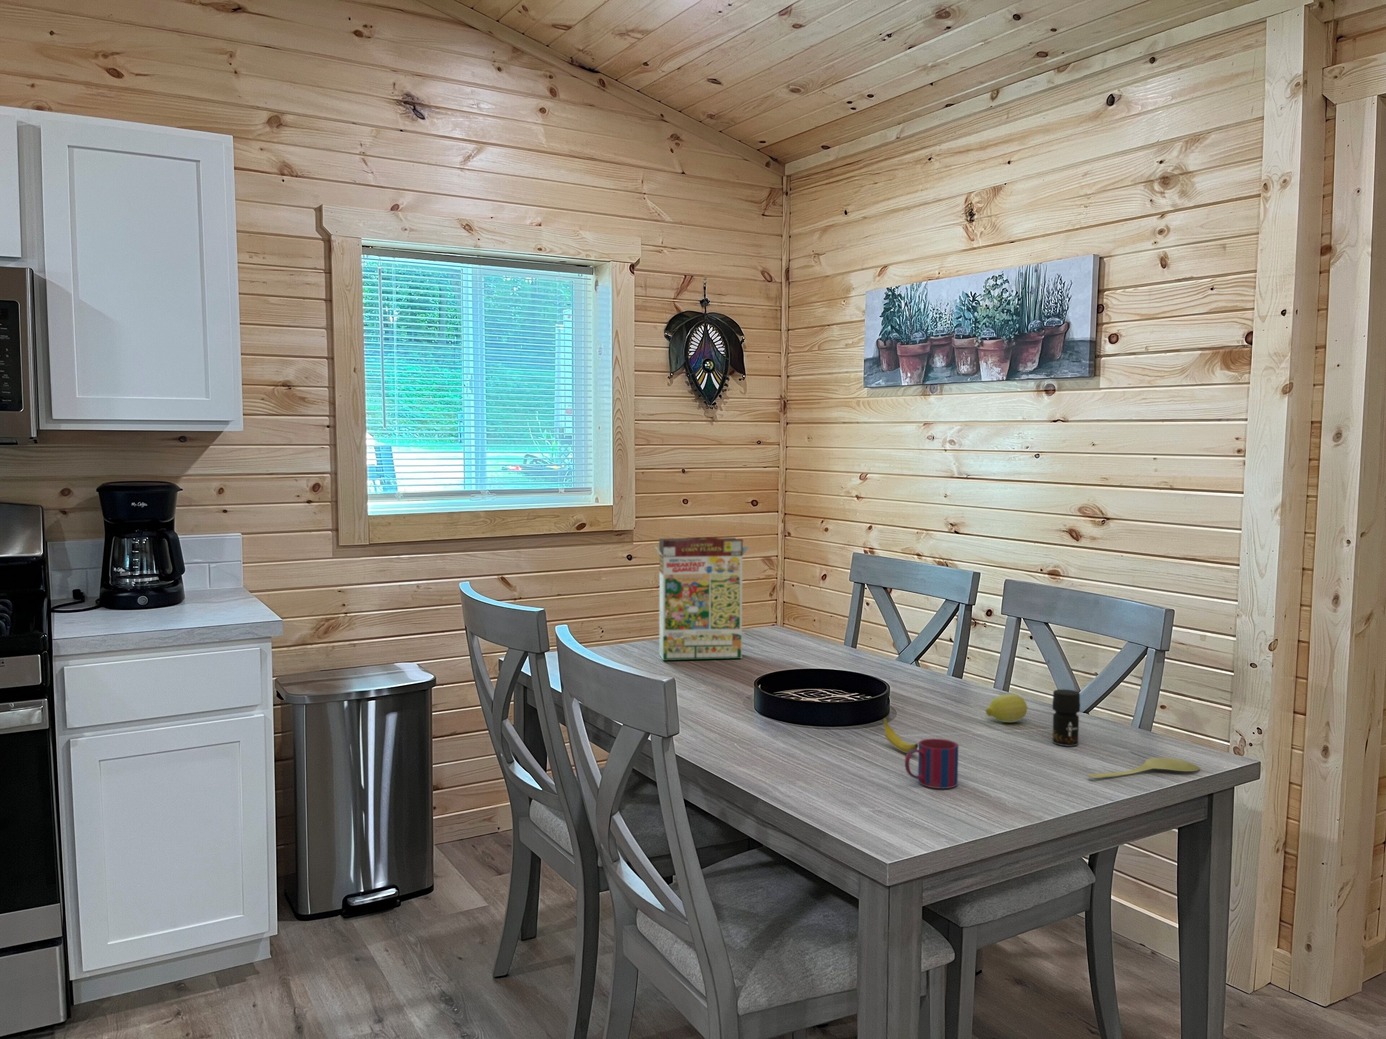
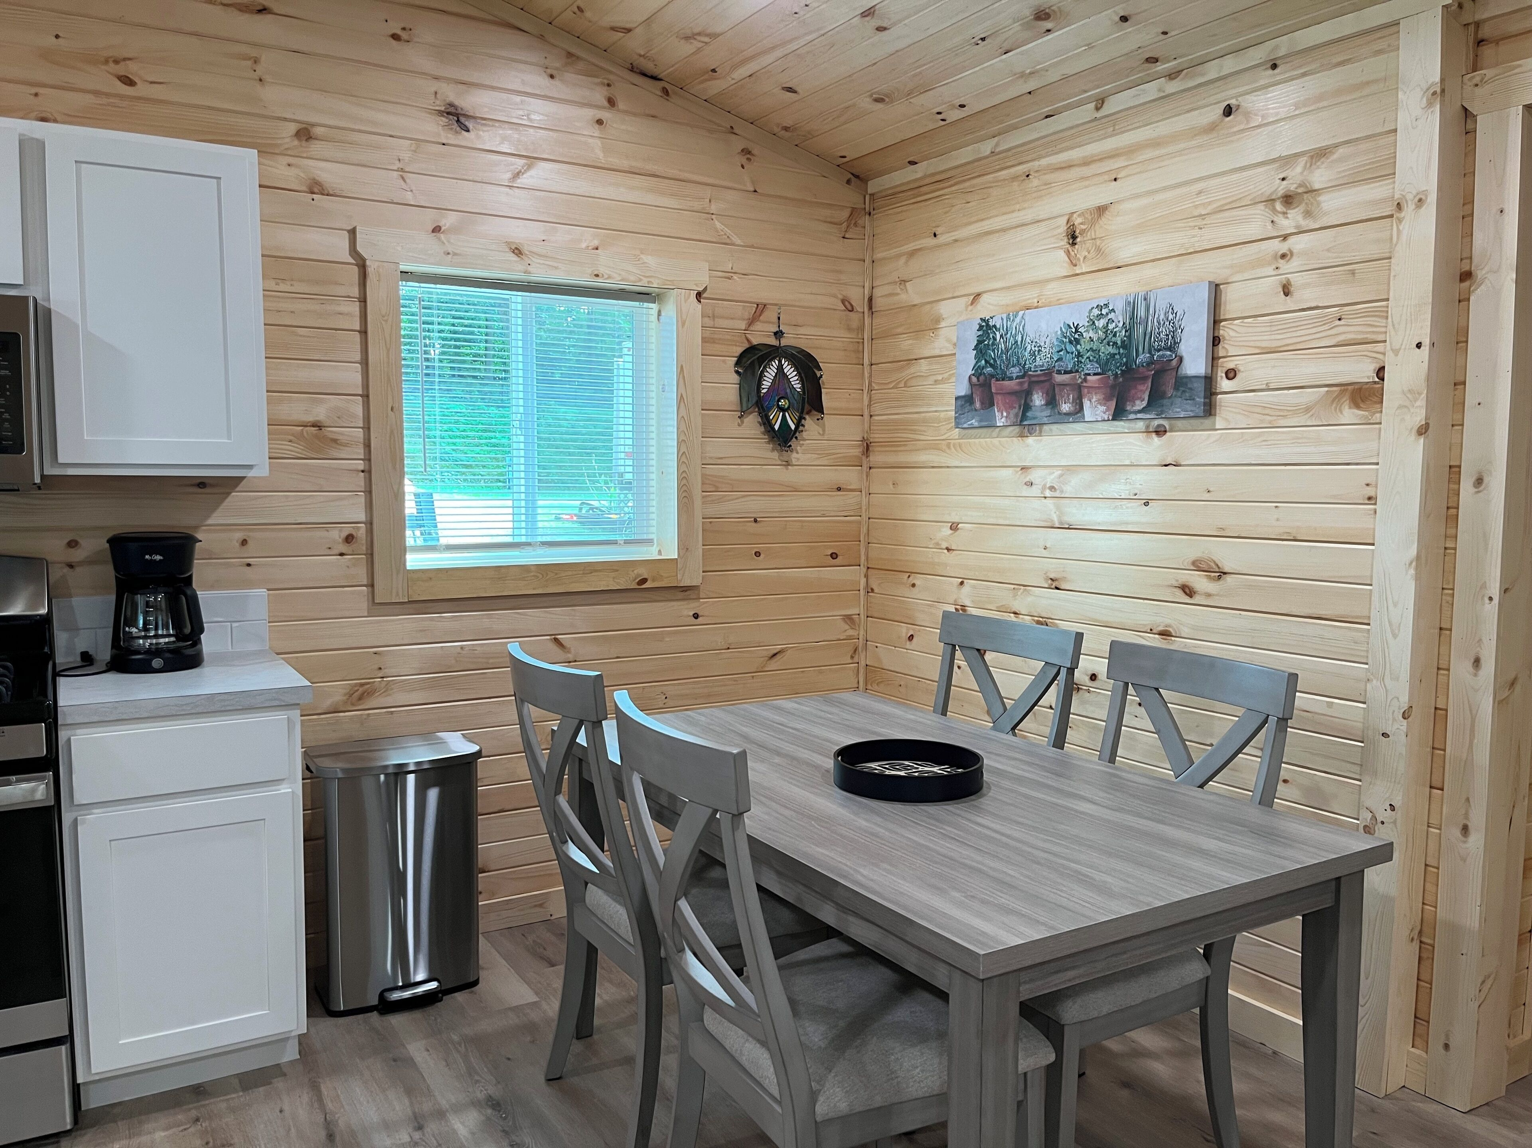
- spoon (1142, 768)
- banana (899, 737)
- jar (1066, 717)
- cereal box (702, 596)
- fruit (1007, 708)
- mug (930, 764)
